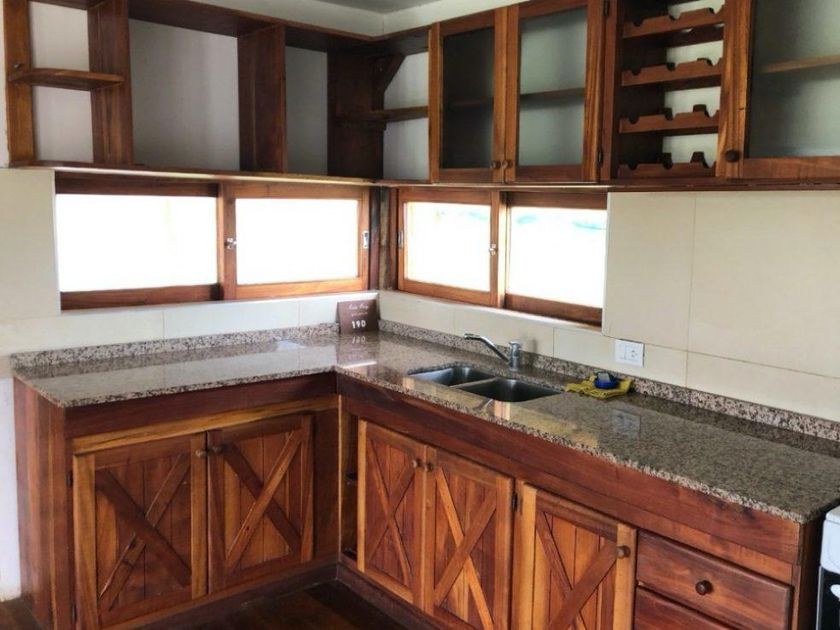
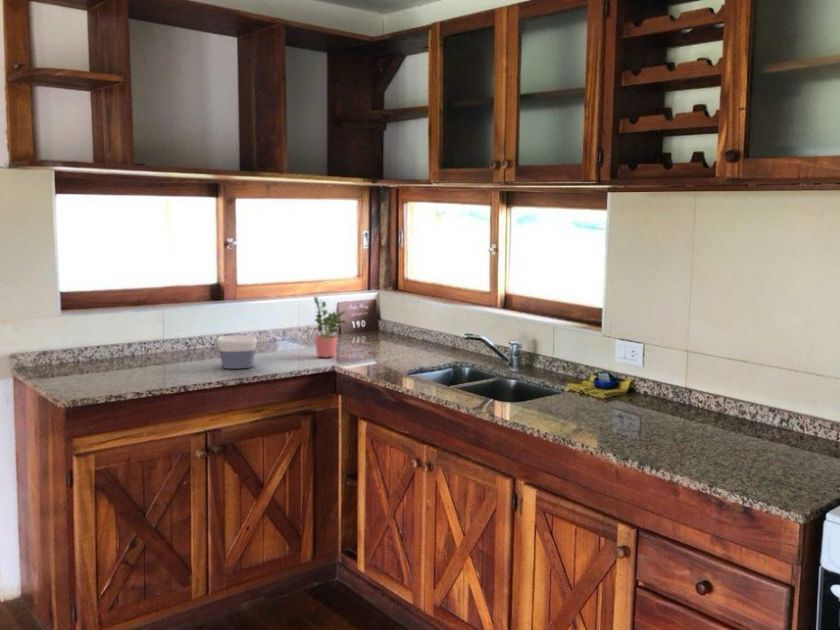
+ bowl (237, 352)
+ potted plant (335, 326)
